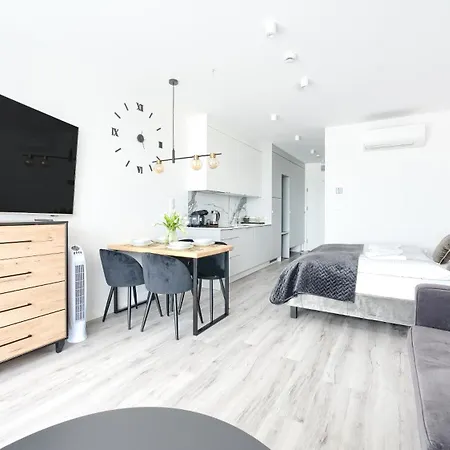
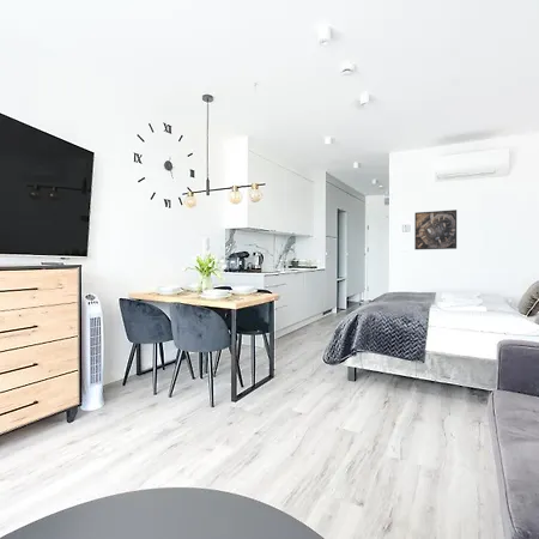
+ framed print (435, 230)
